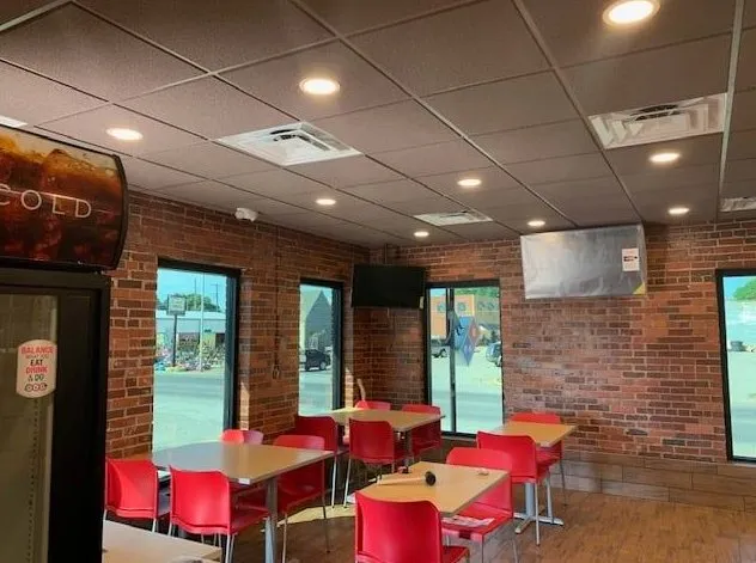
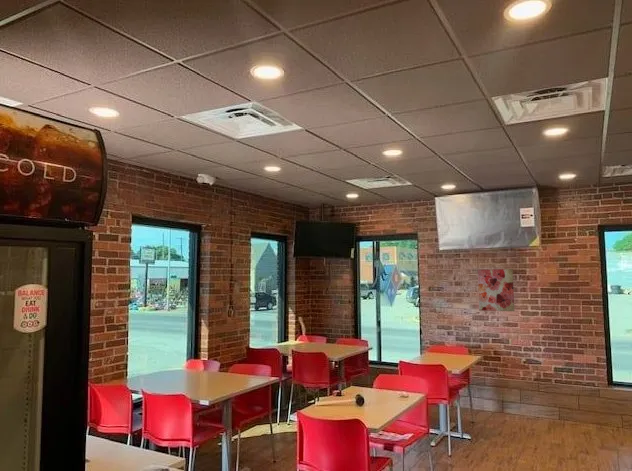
+ wall art (495, 290)
